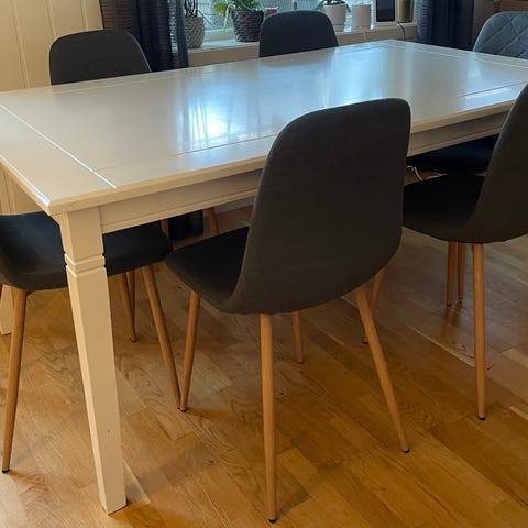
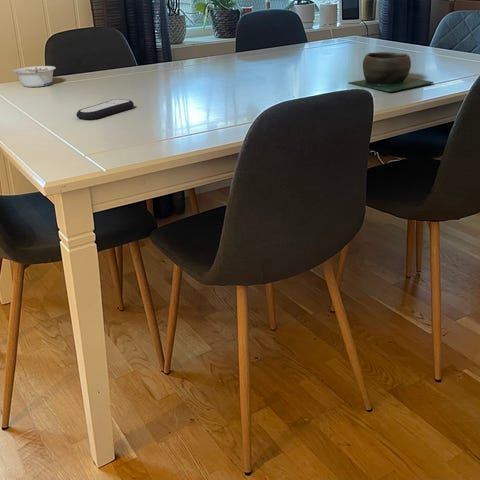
+ remote control (104, 108)
+ legume (36, 75)
+ bowl (391, 68)
